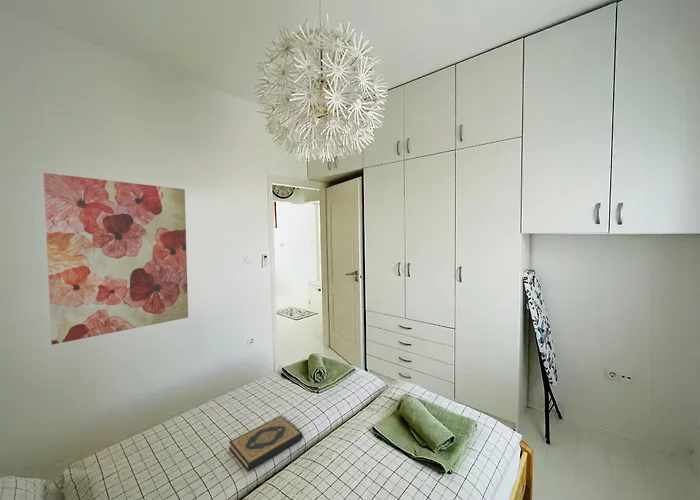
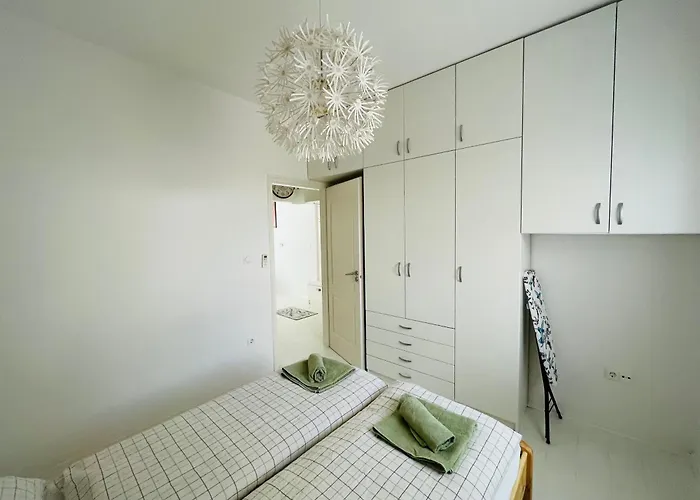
- hardback book (266, 440)
- wall art (126, 256)
